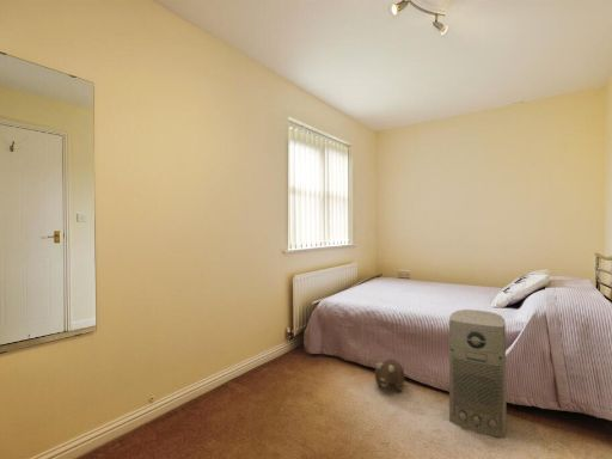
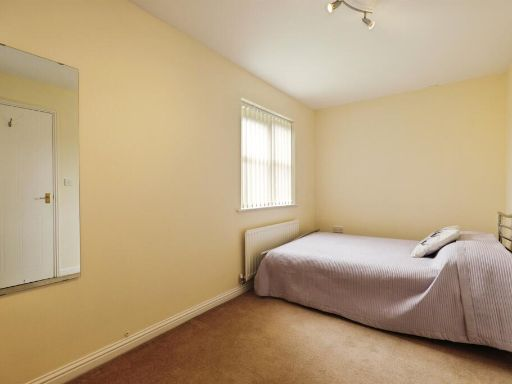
- plush toy (390, 373)
- air purifier (477, 366)
